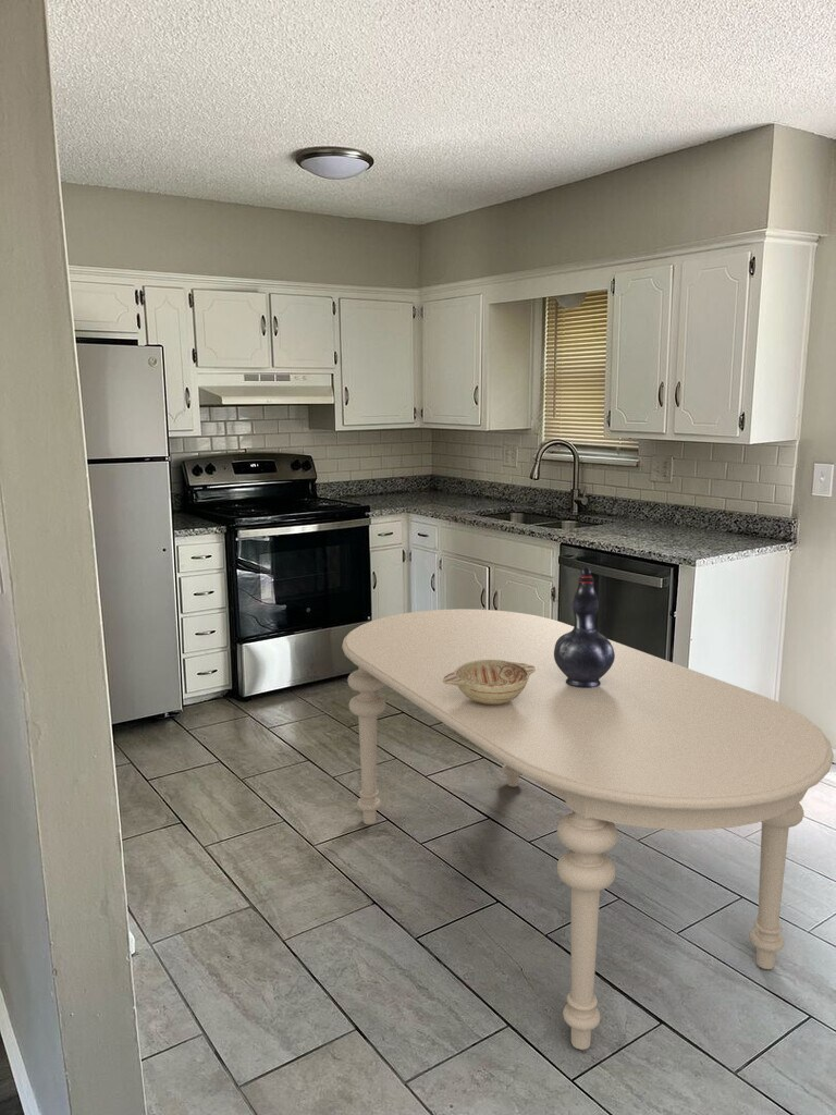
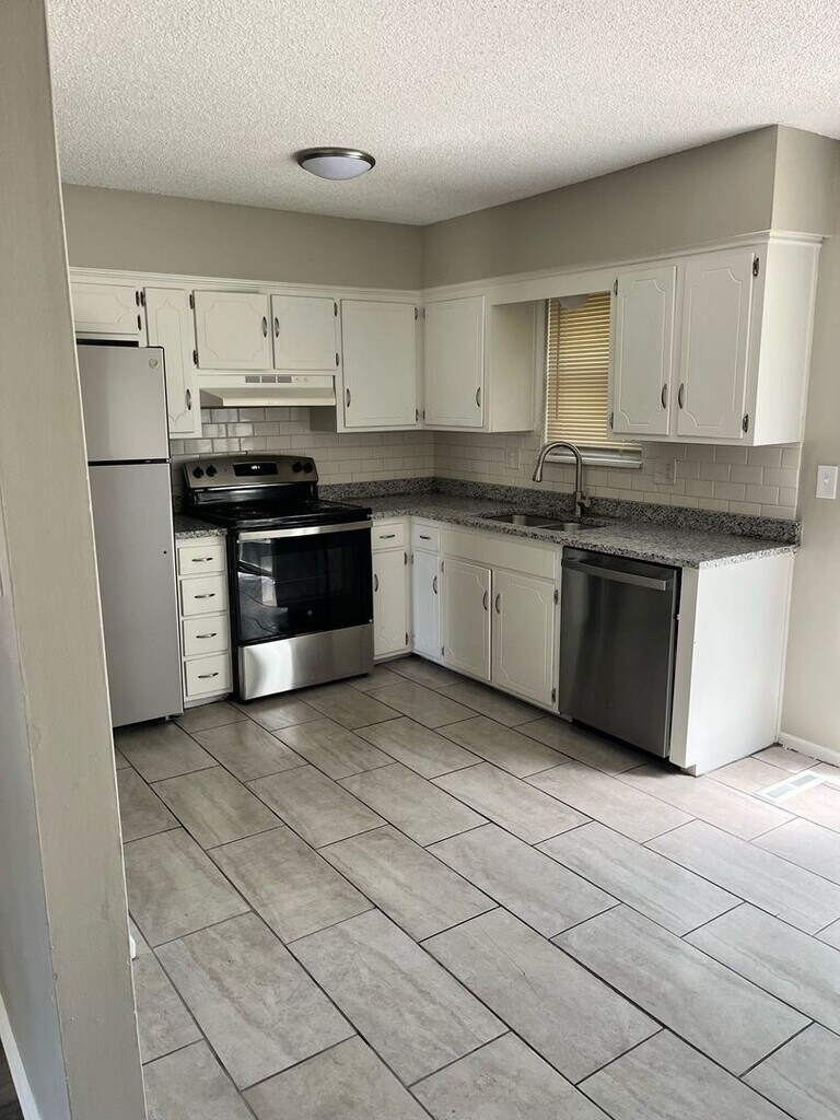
- decorative vase (585, 624)
- decorative bowl (490, 684)
- dining table (540, 780)
